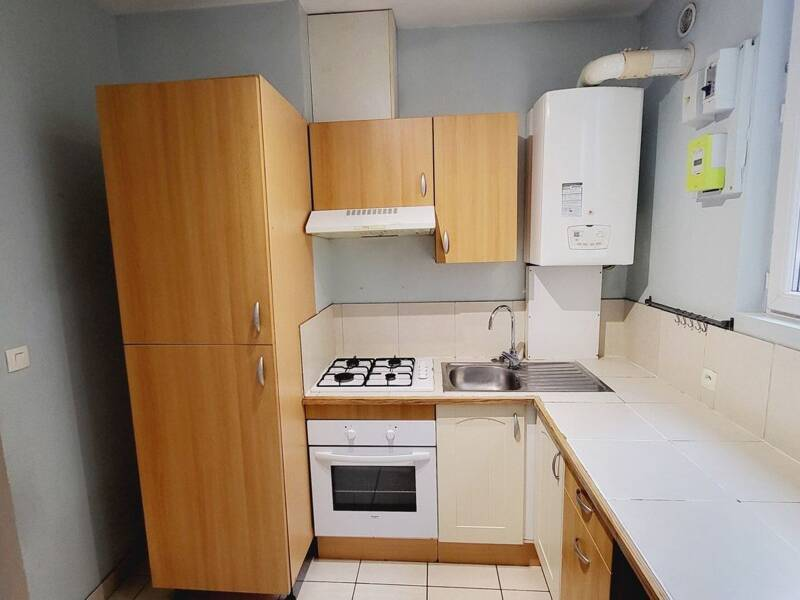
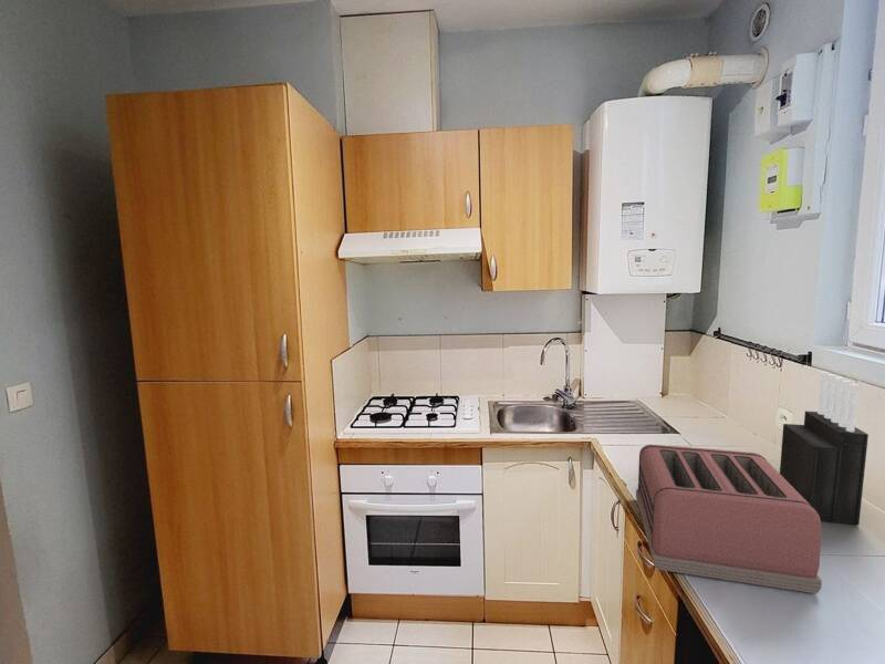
+ knife block (815, 442)
+ toaster (711, 500)
